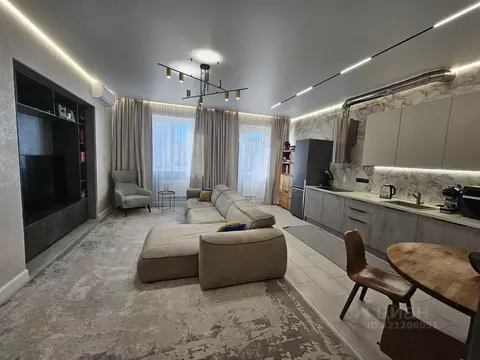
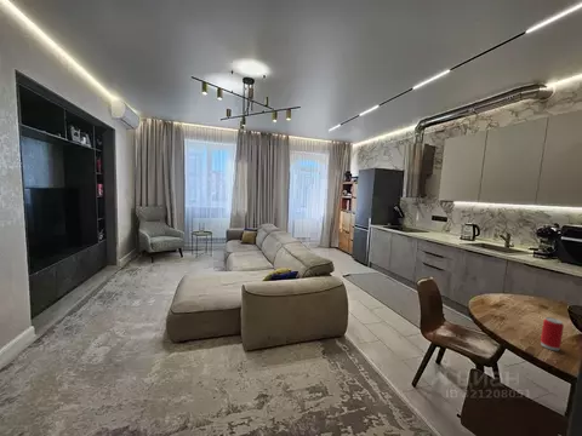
+ beverage can (552, 333)
